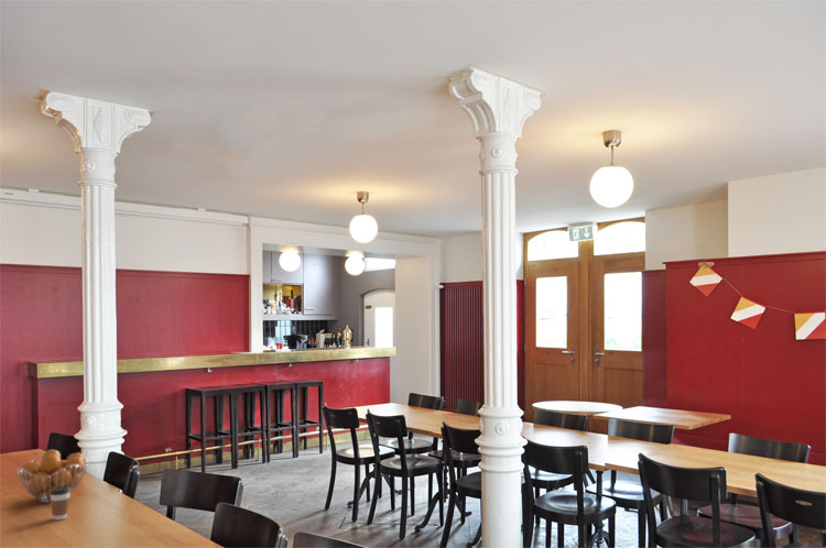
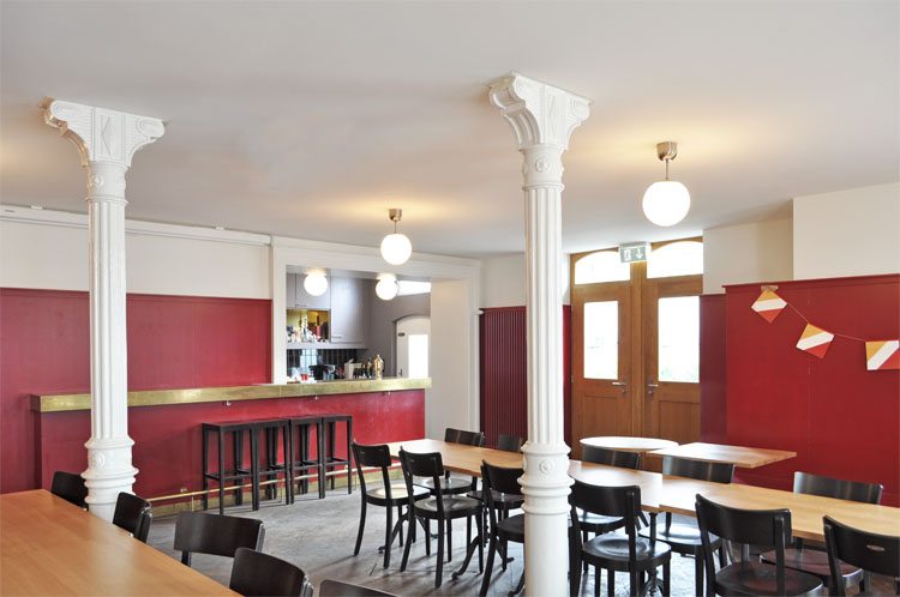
- coffee cup (59, 503)
- fruit basket (53, 474)
